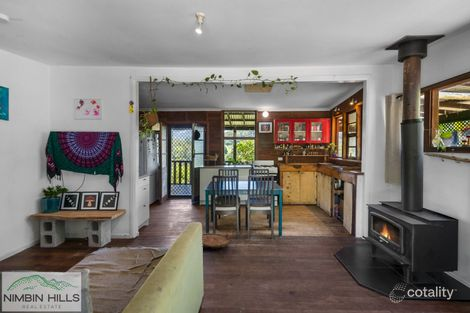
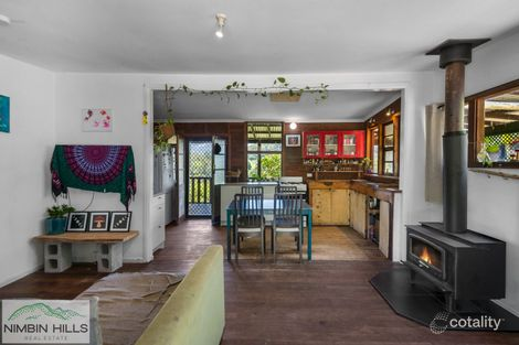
- woven basket (212, 240)
